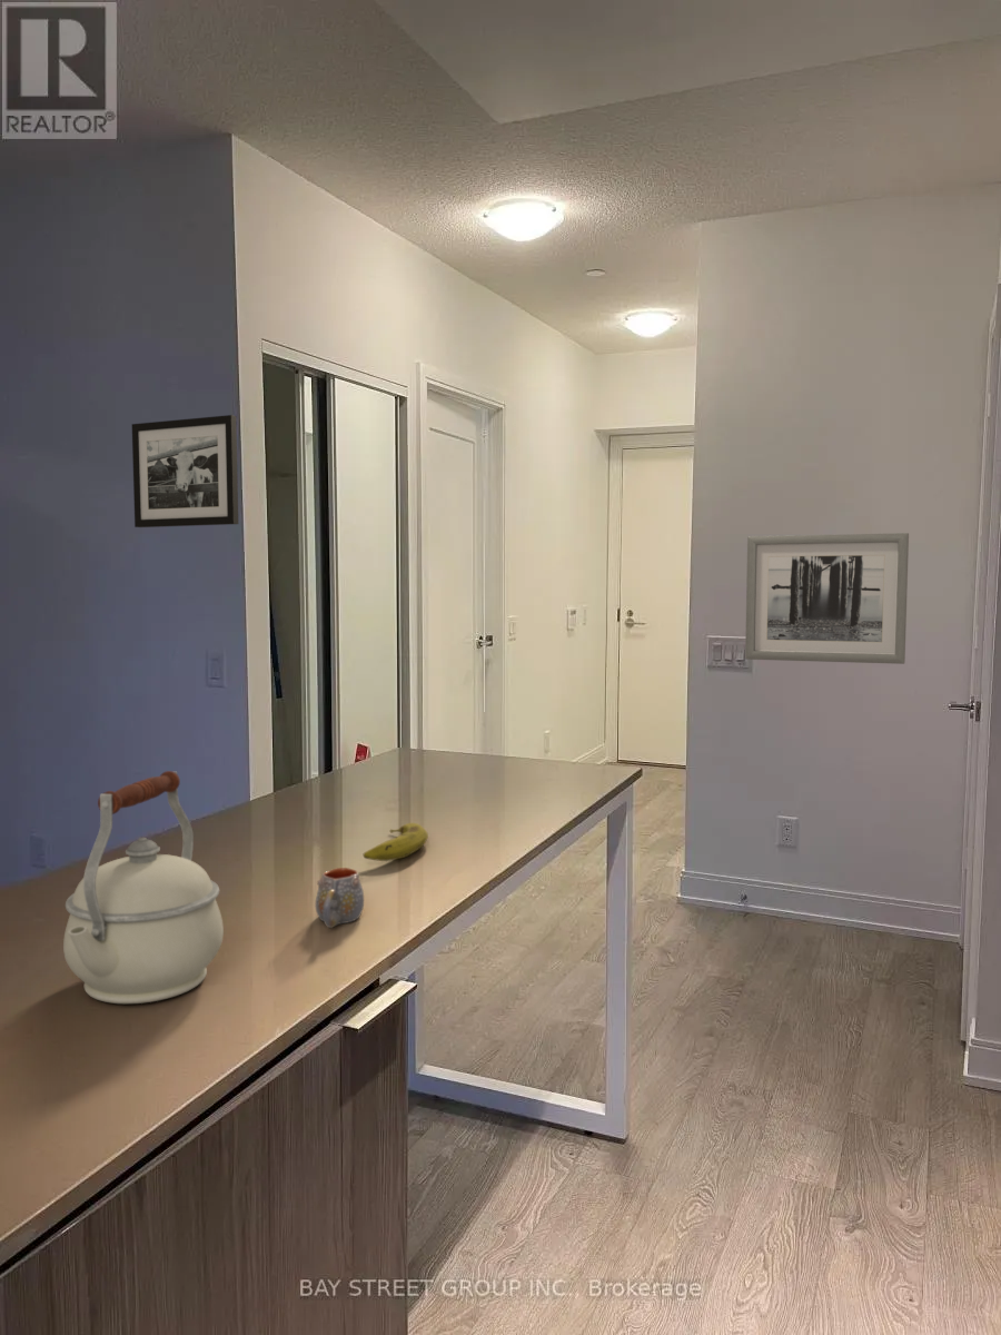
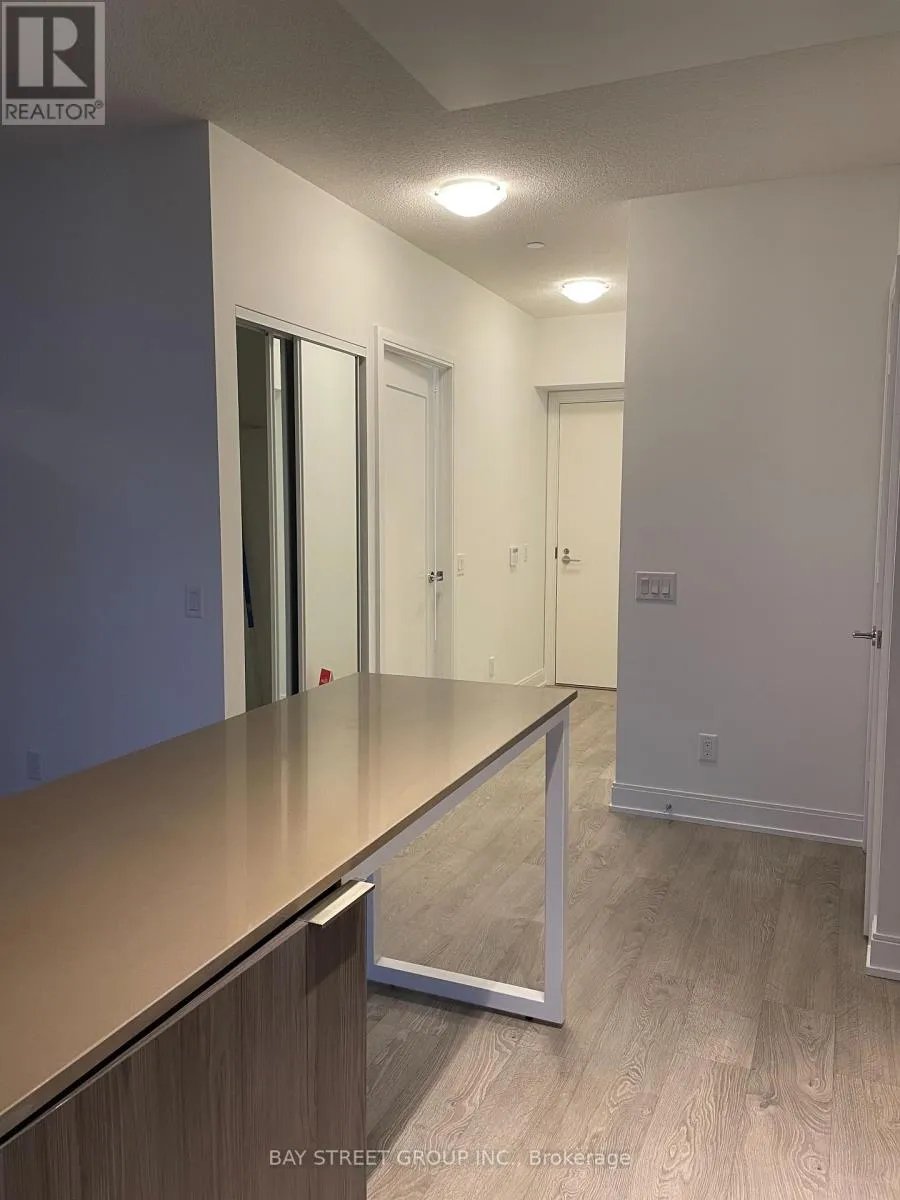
- fruit (394, 840)
- wall art (824, 597)
- kettle (136, 886)
- picture frame (184, 473)
- mug (335, 900)
